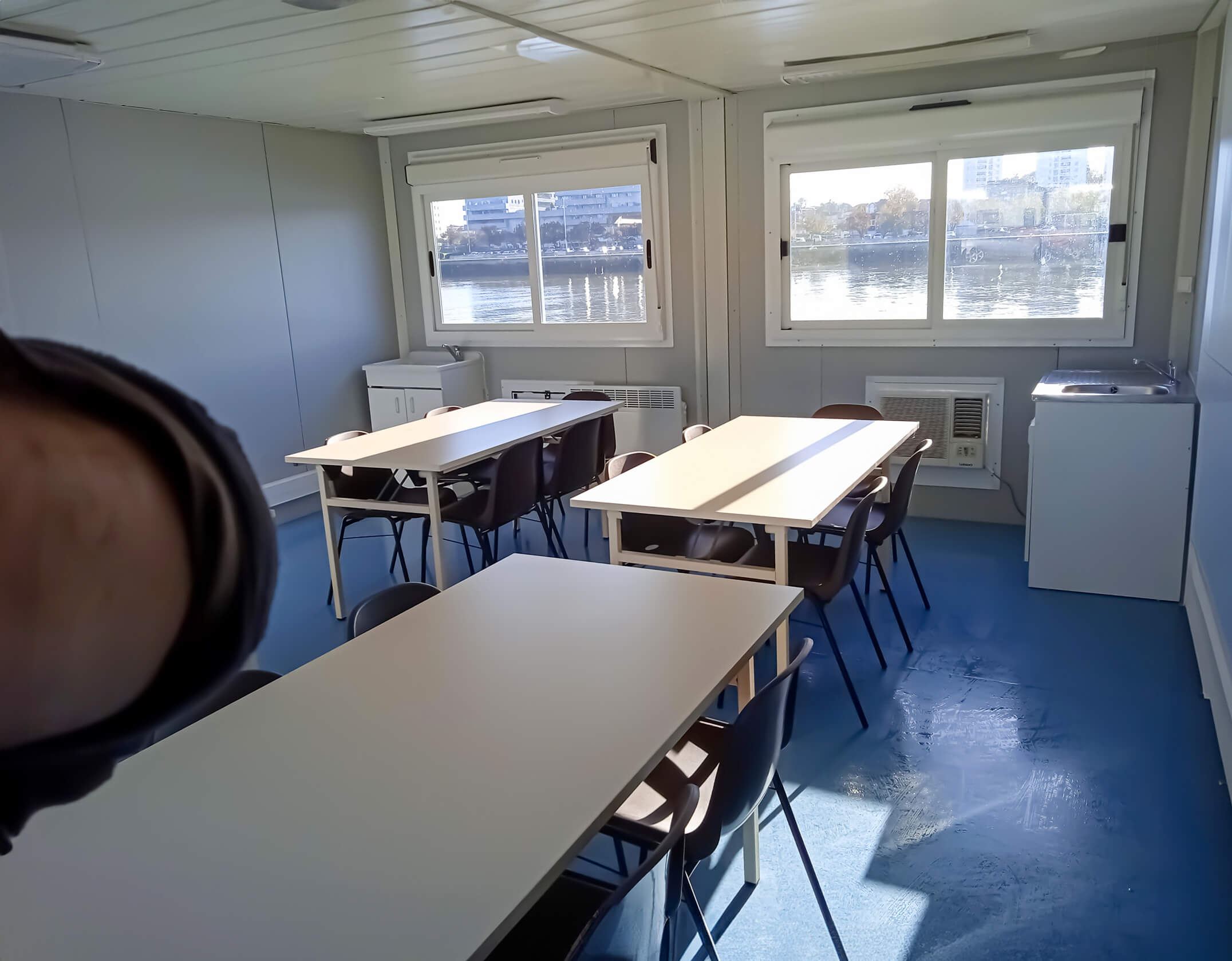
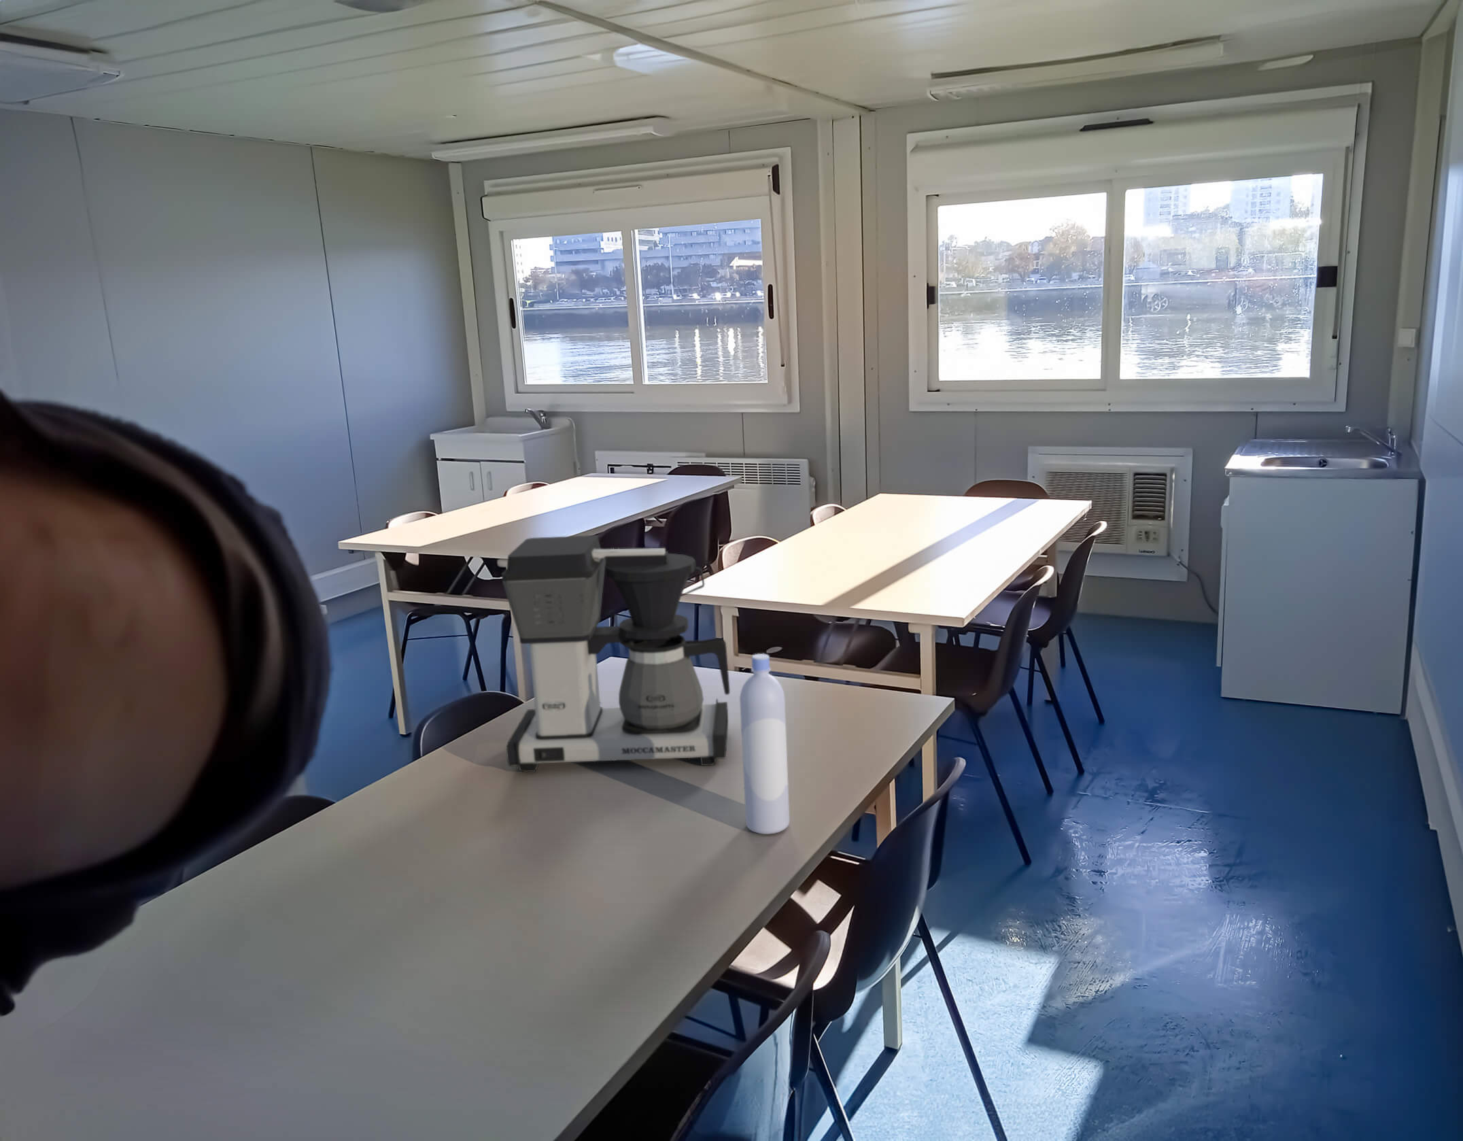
+ bottle (764, 742)
+ coffee maker (621, 644)
